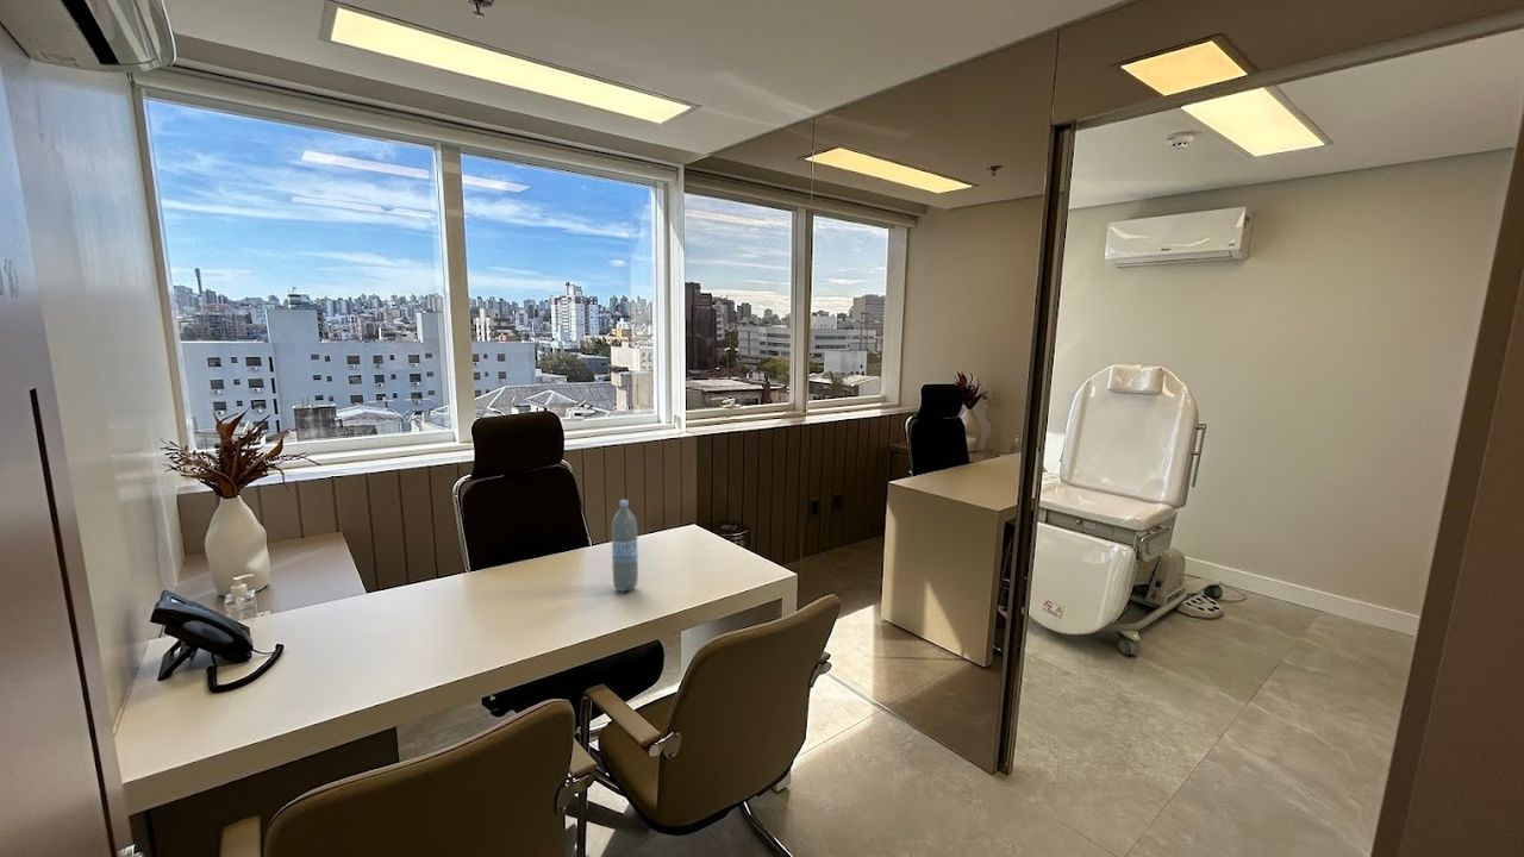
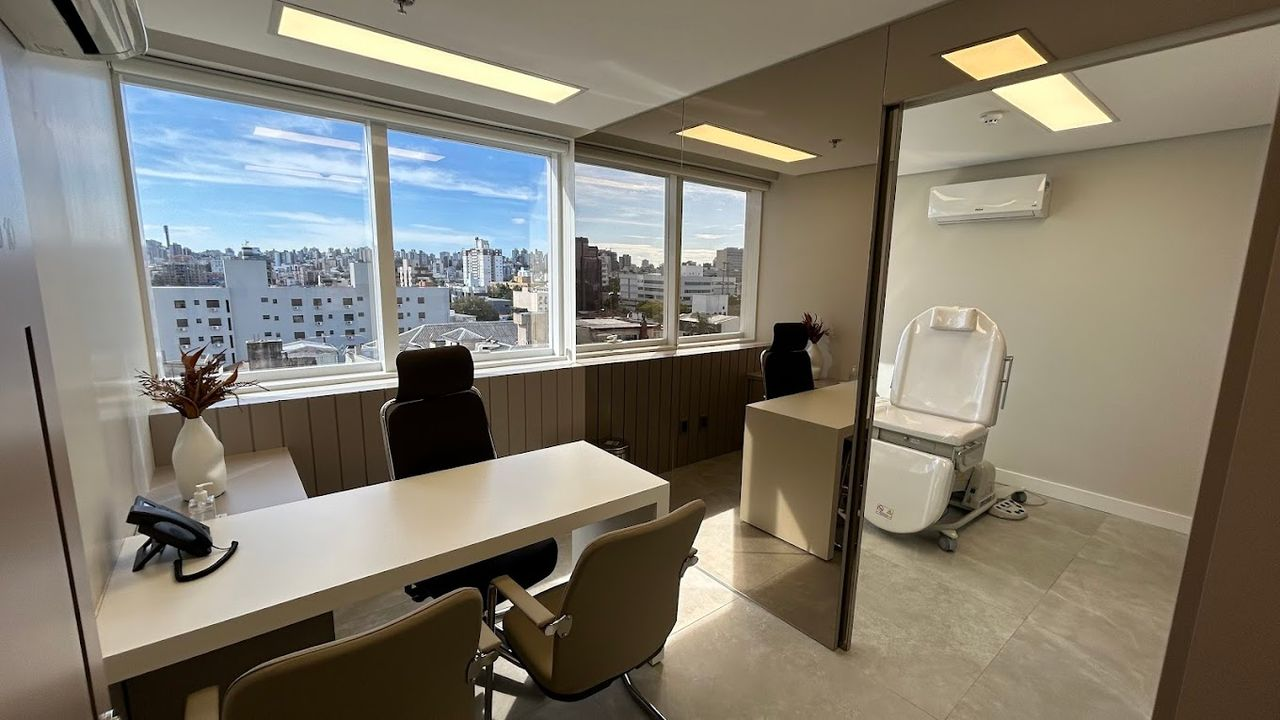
- water bottle (624, 545)
